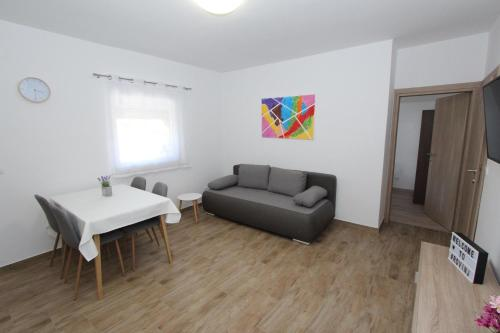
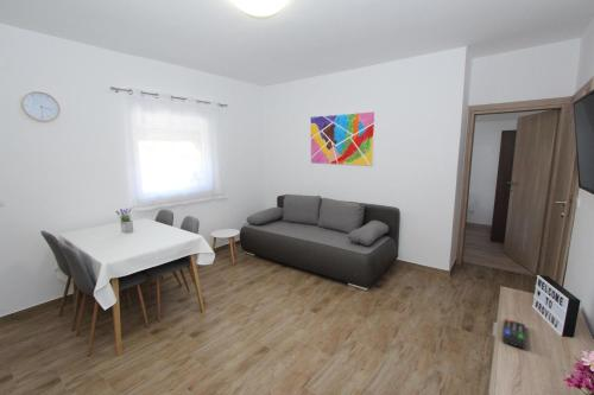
+ remote control (513, 332)
